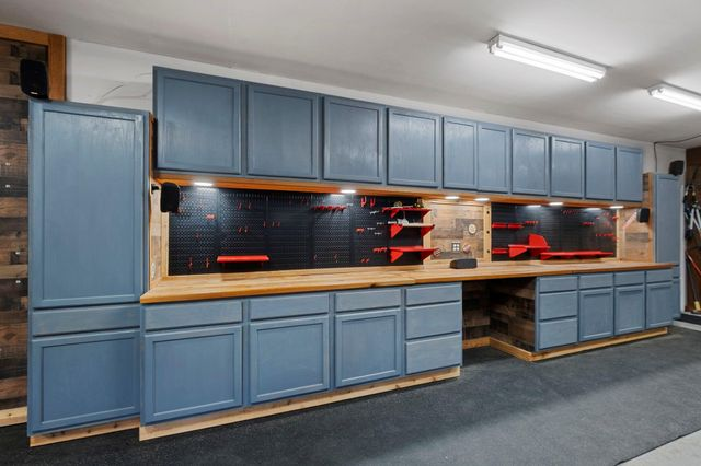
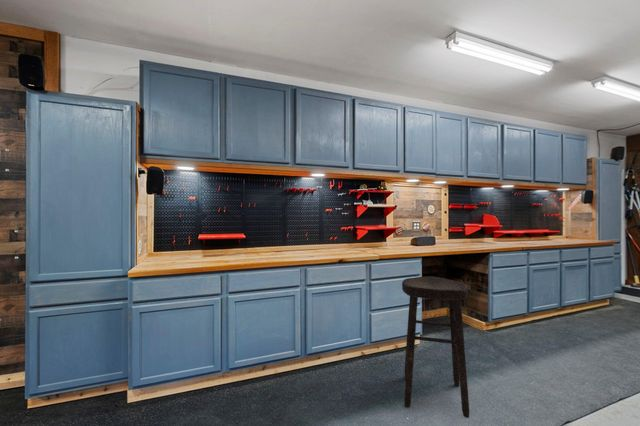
+ stool (433, 338)
